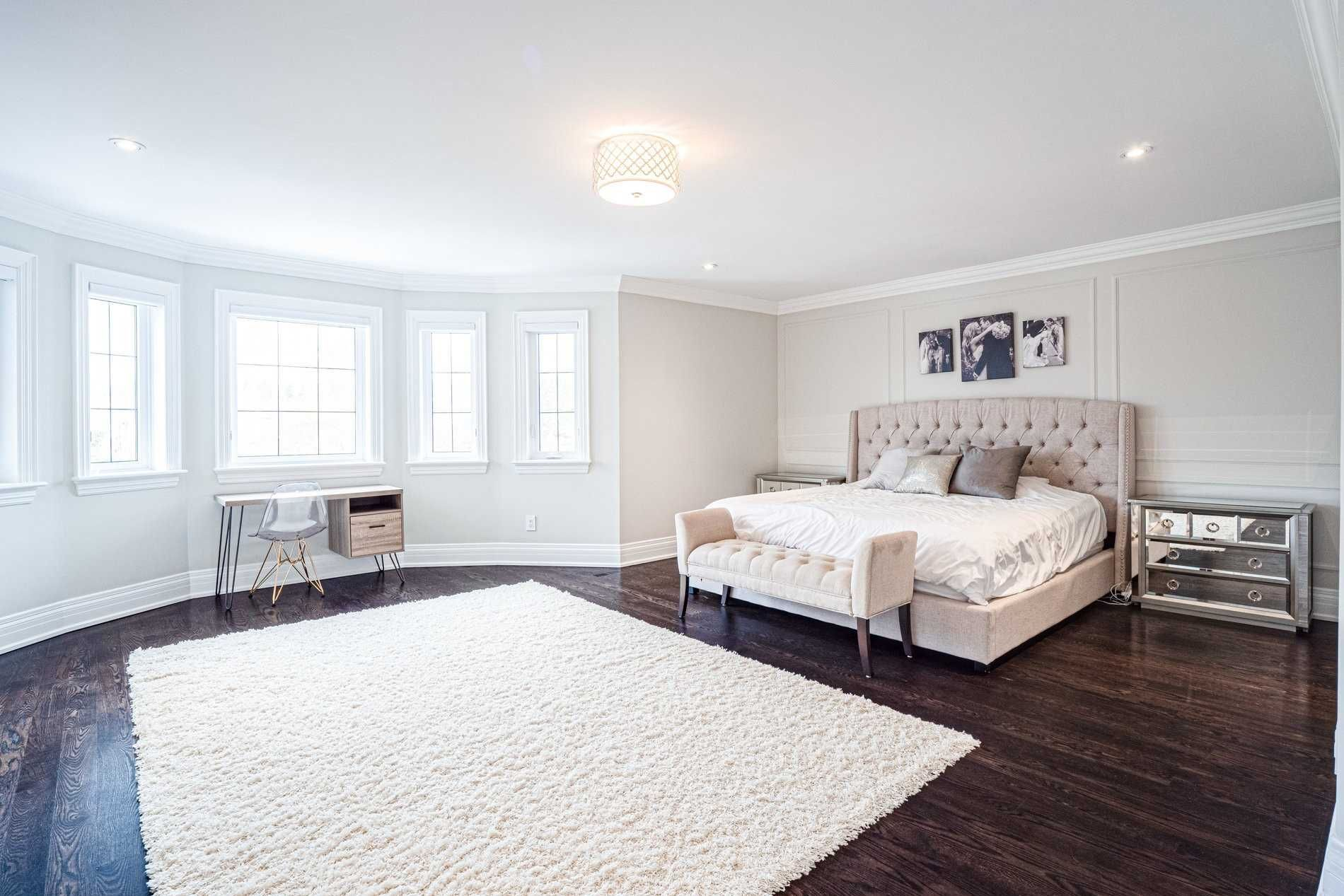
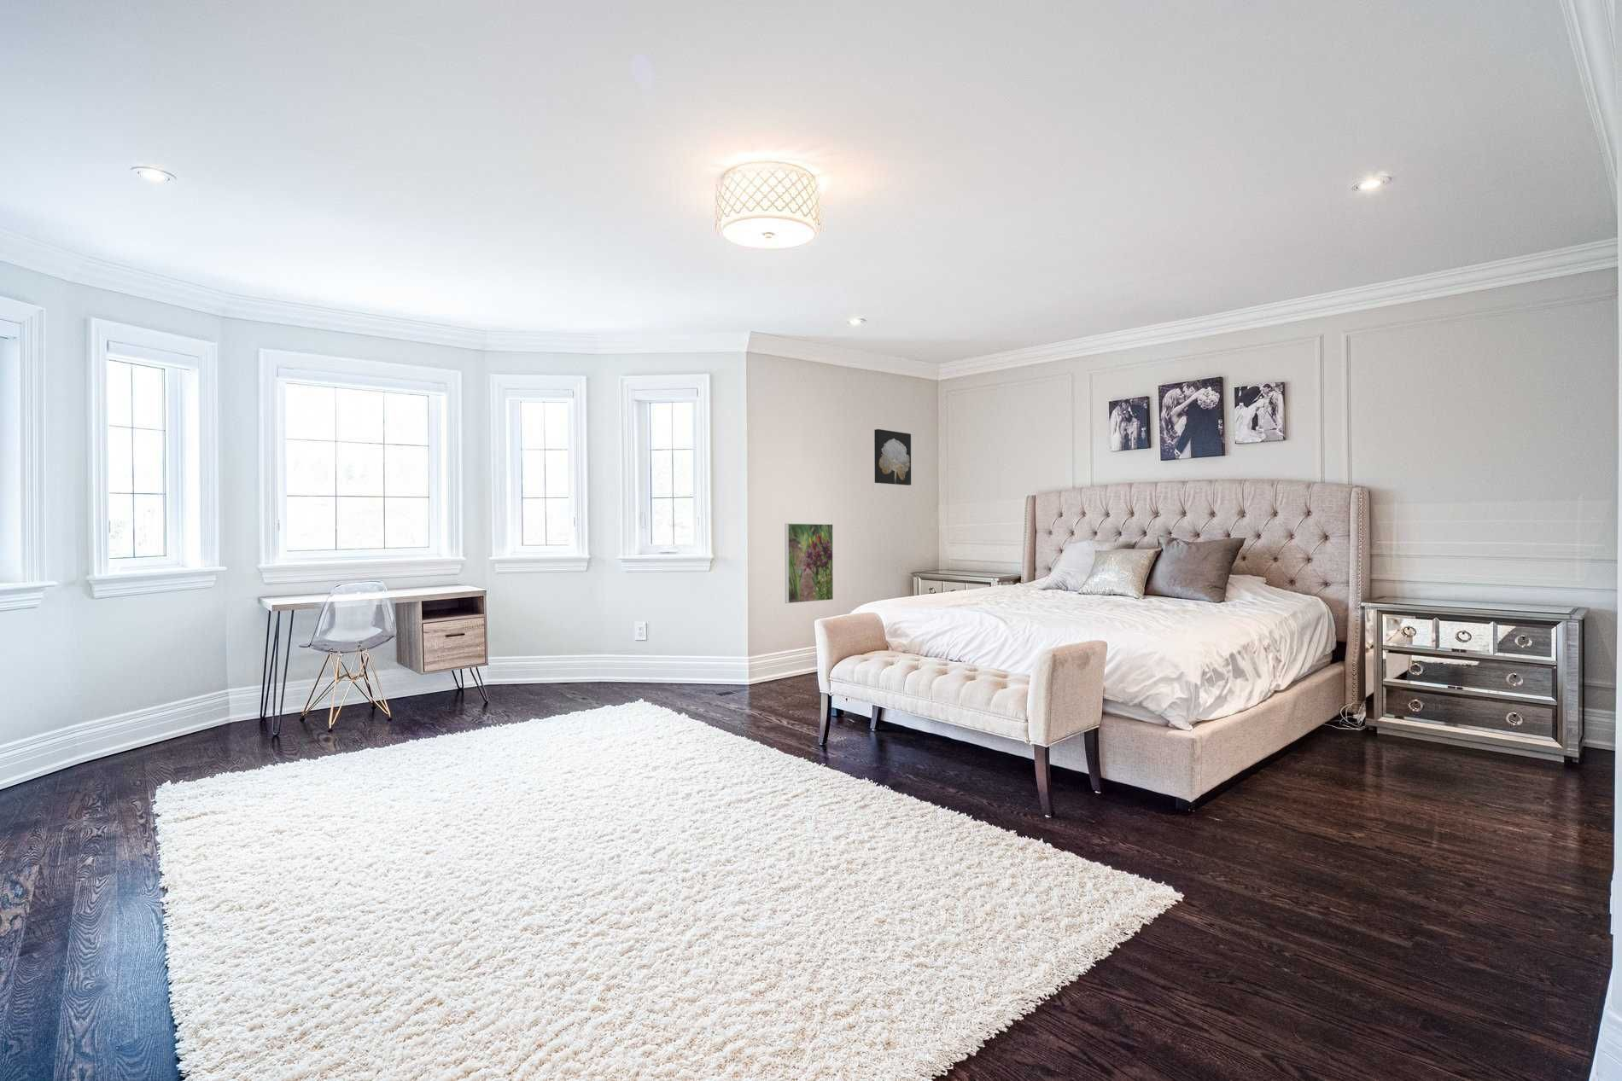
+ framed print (810, 562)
+ wall art (893, 457)
